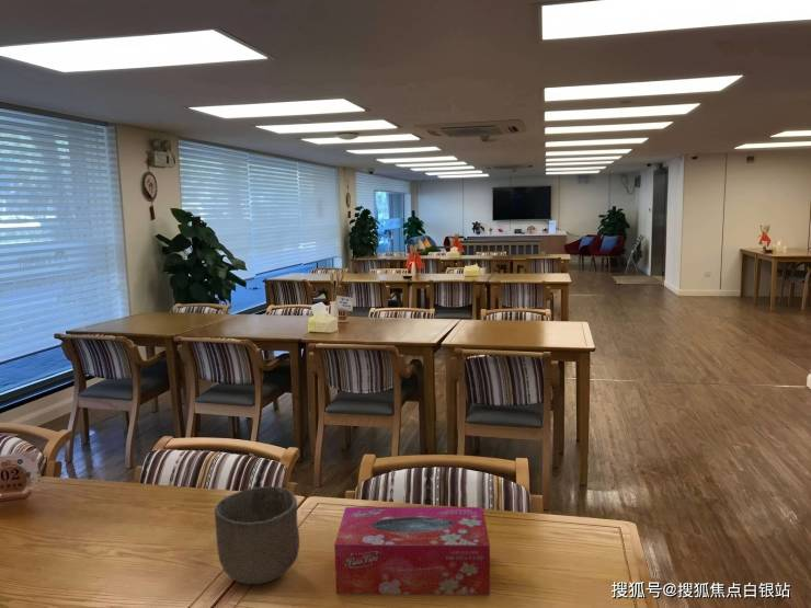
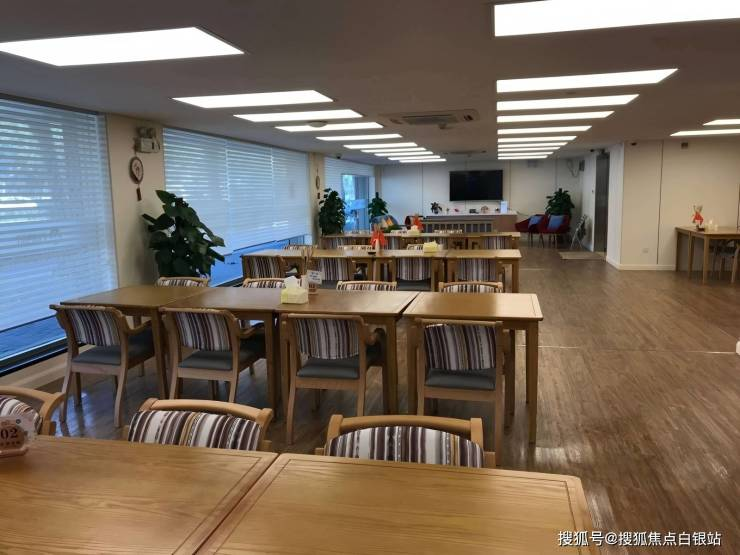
- tissue box (413, 548)
- bowl (258, 537)
